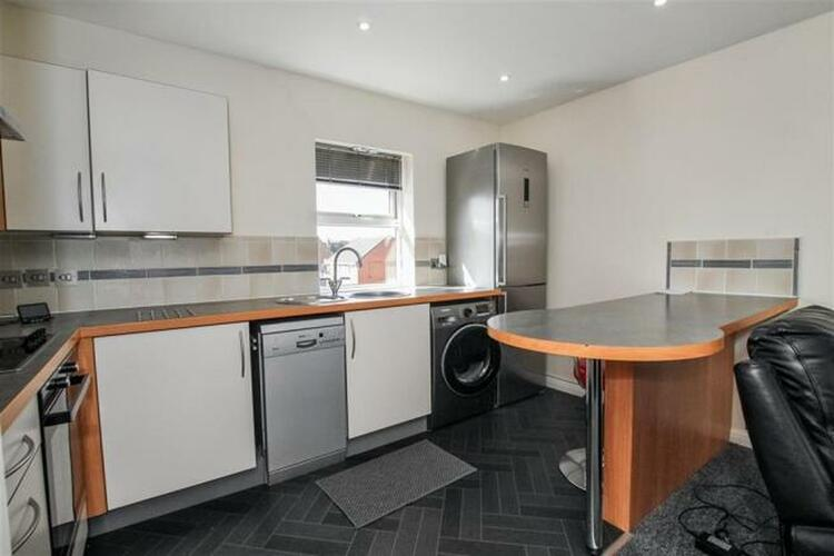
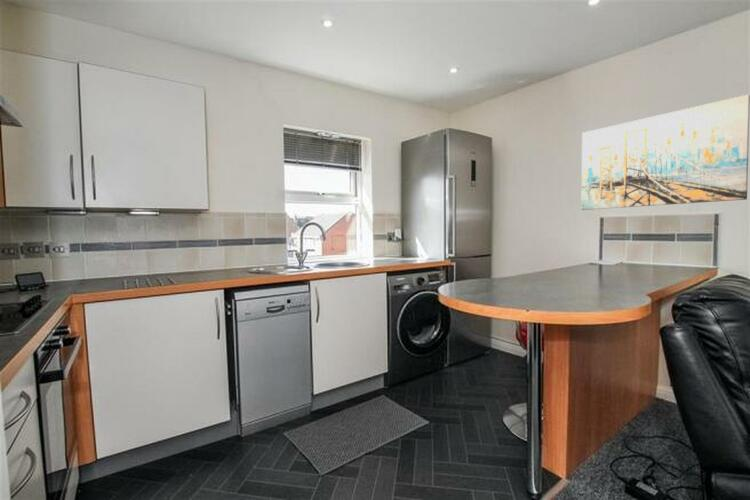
+ wall art (652, 161)
